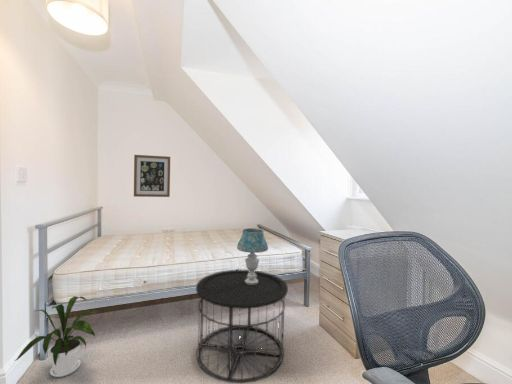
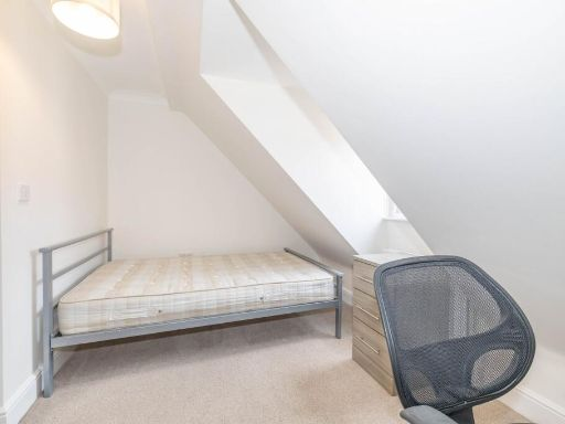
- table lamp (252, 254)
- side table (239, 317)
- house plant (66, 333)
- wall art (152, 176)
